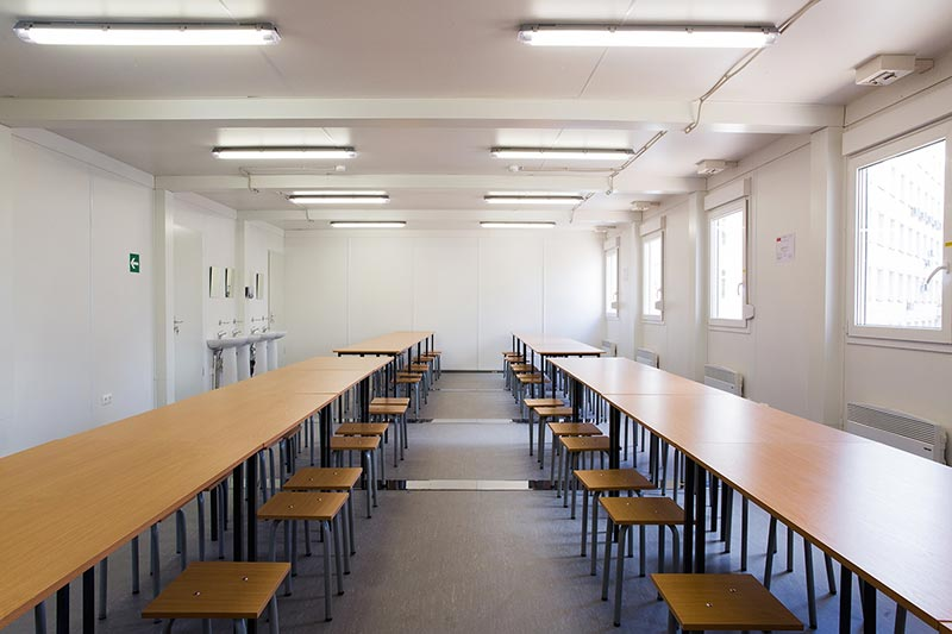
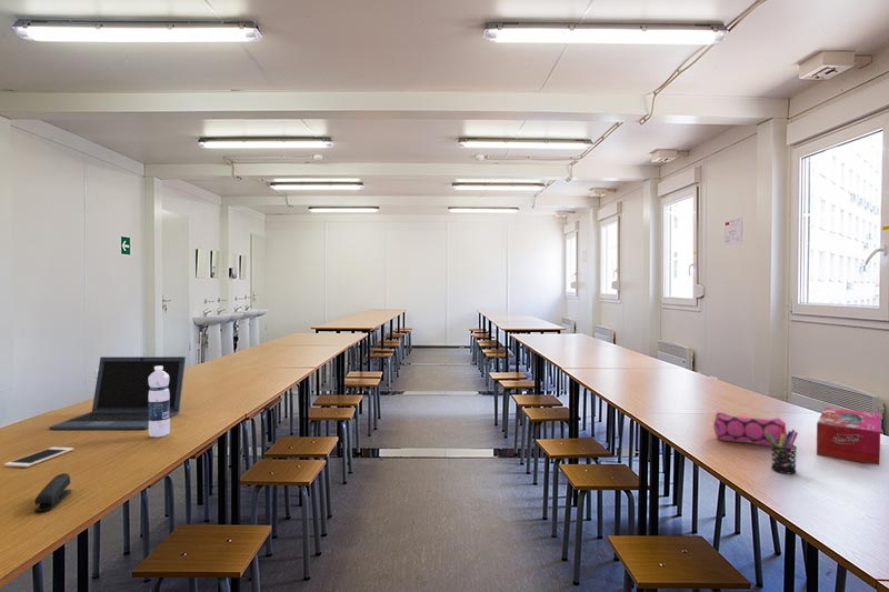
+ cell phone (40, 456)
+ pencil case (749, 428)
+ stapler (53, 491)
+ laptop (122, 390)
+ water bottle (159, 400)
+ pen holder (780, 448)
+ tissue box (849, 433)
